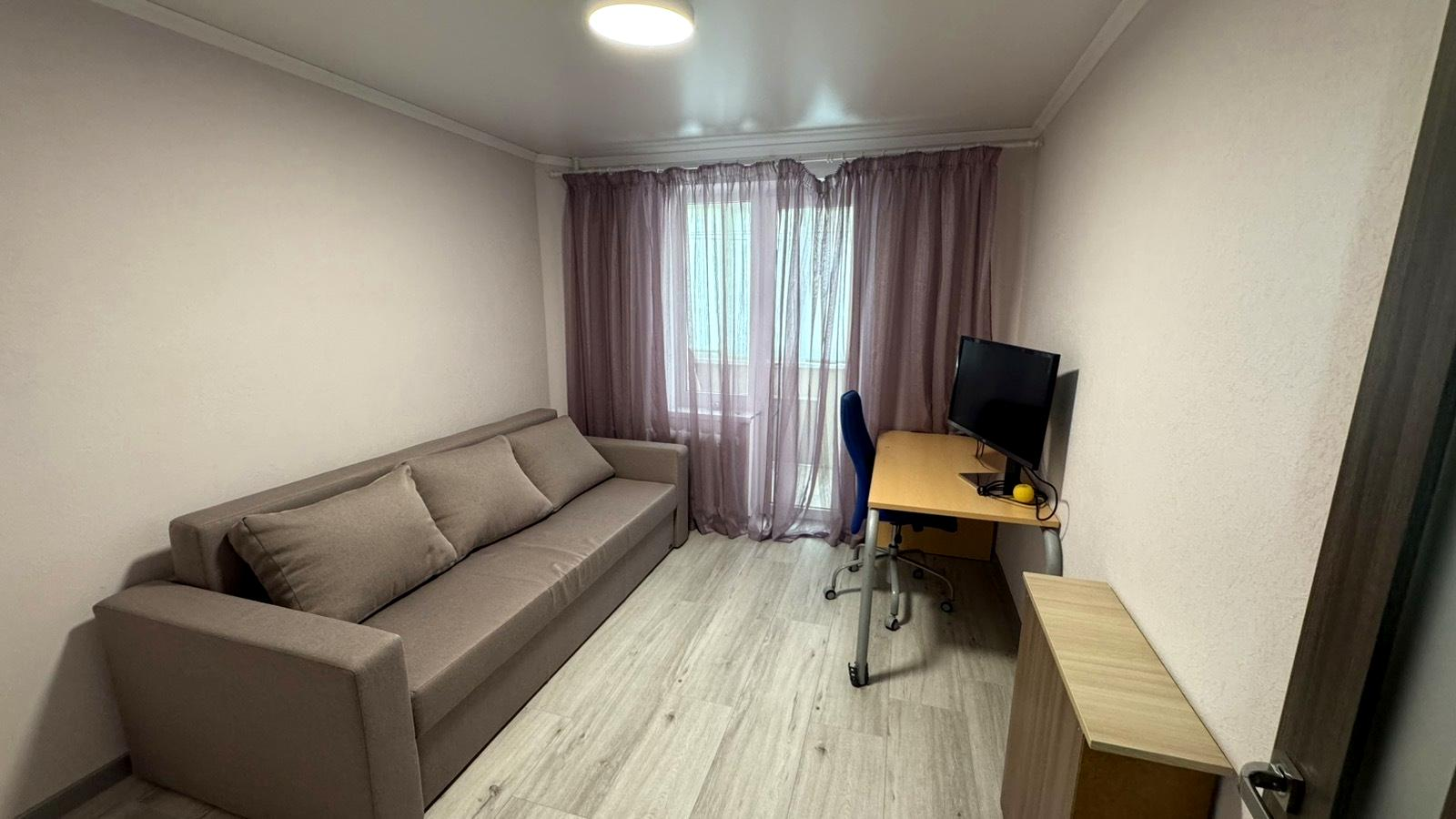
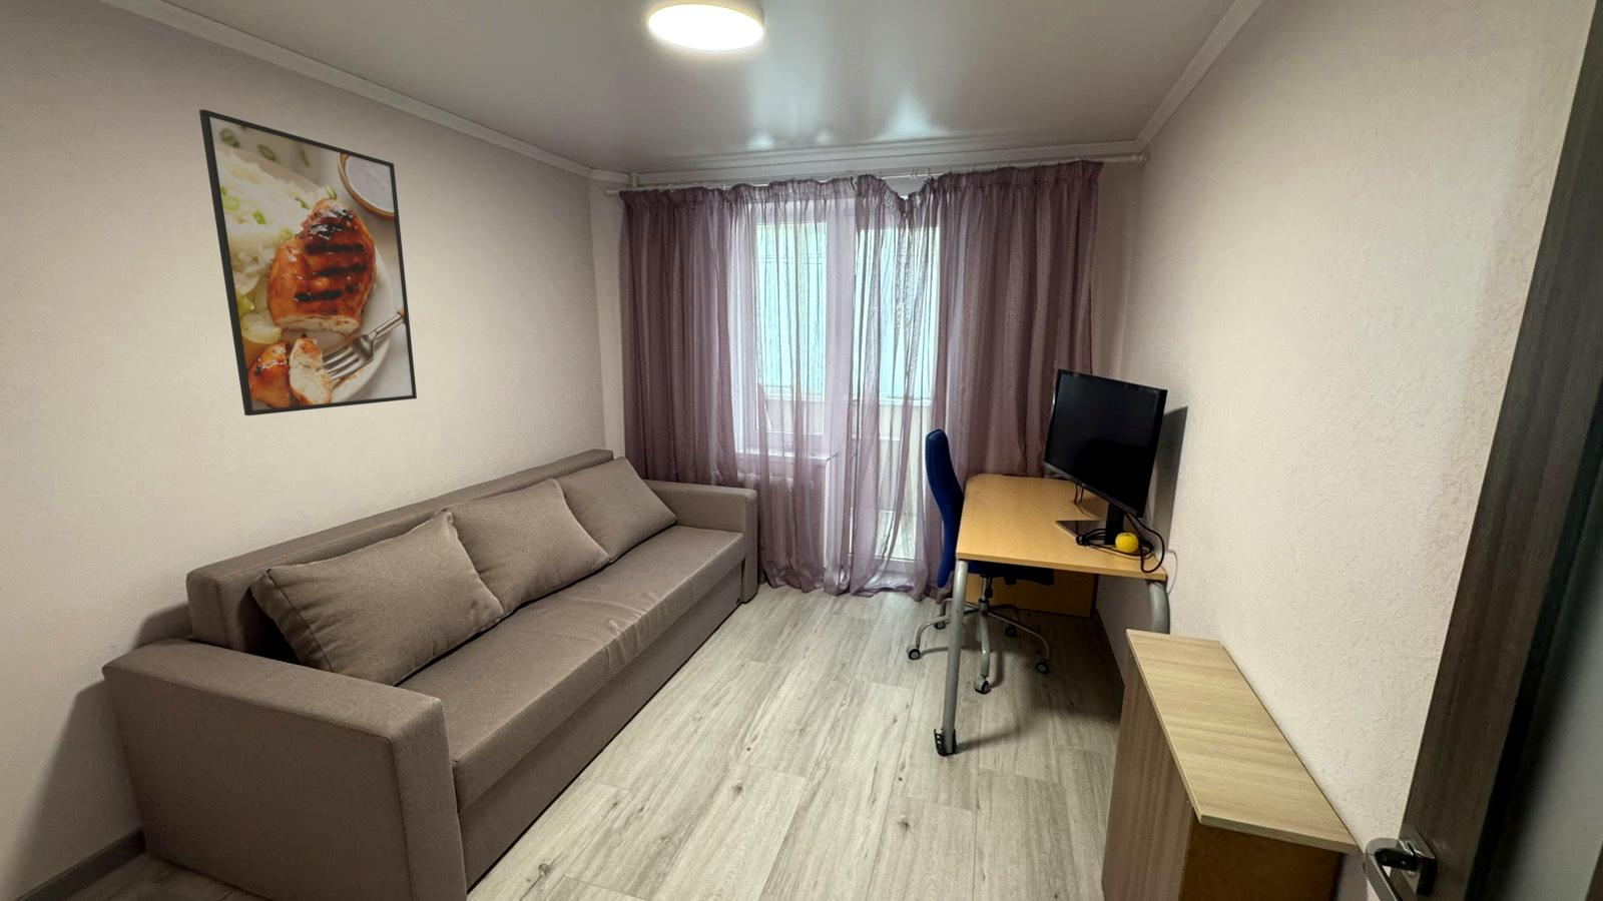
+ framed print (326, 277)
